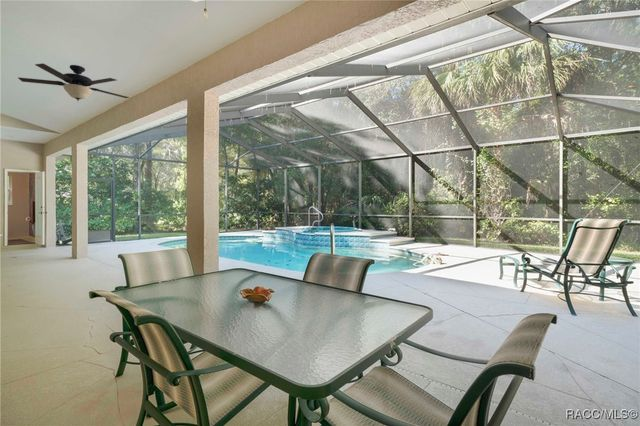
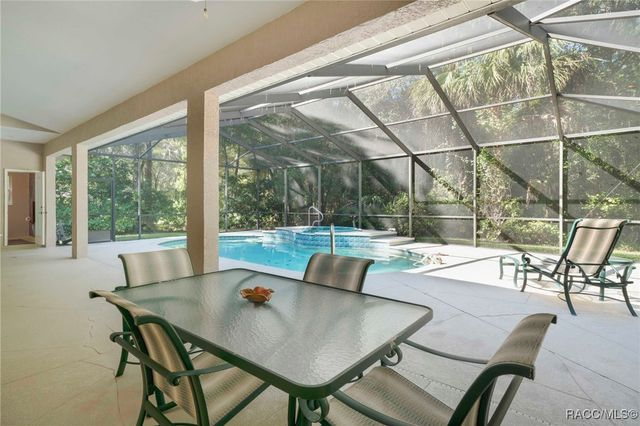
- ceiling fan (77, 91)
